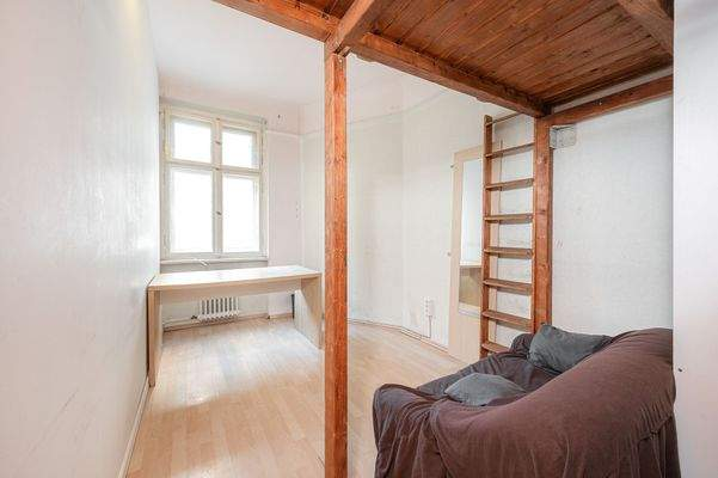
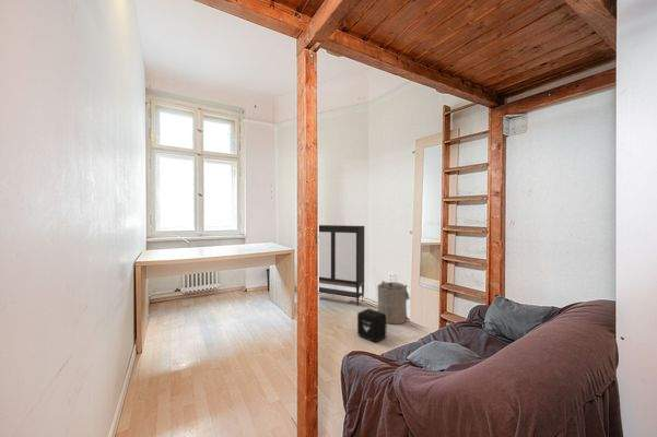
+ storage cabinet (336, 262)
+ laundry hamper (391, 299)
+ air purifier (371, 324)
